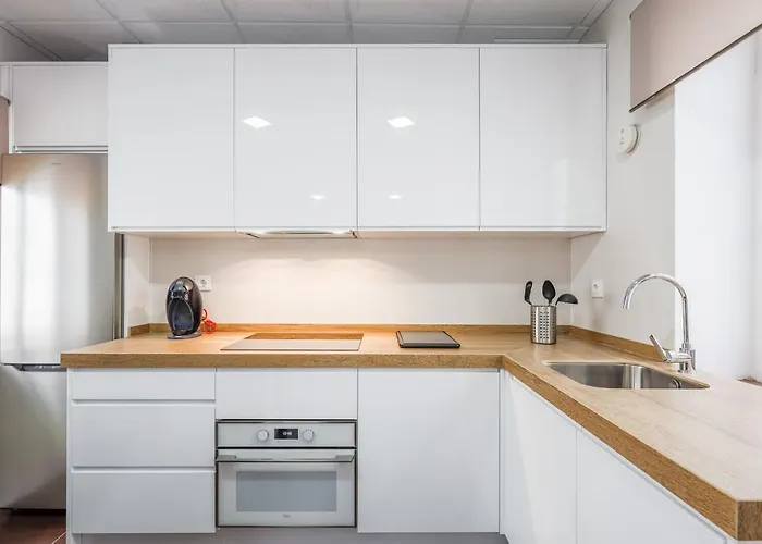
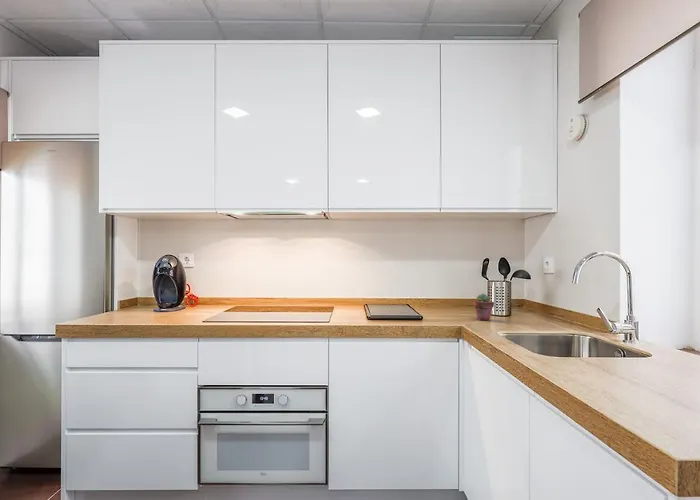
+ potted succulent (483, 306)
